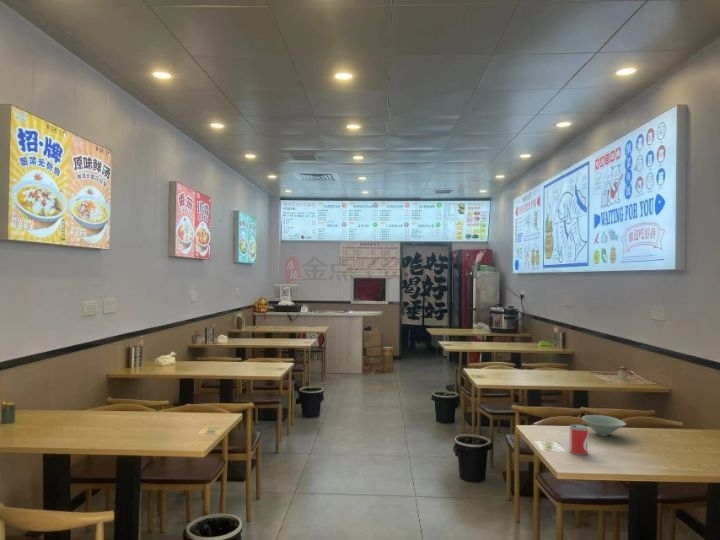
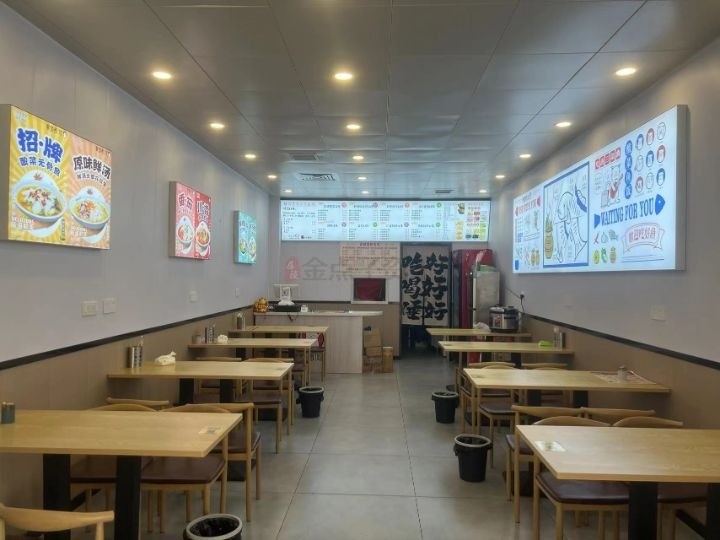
- bowl (603, 427)
- beer can (578, 439)
